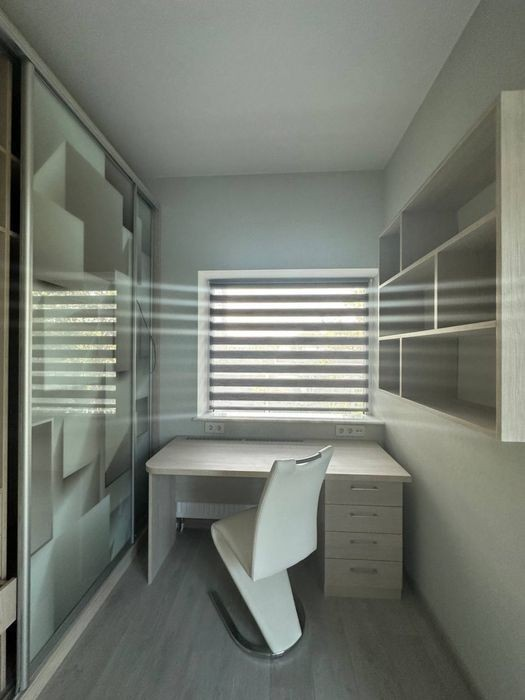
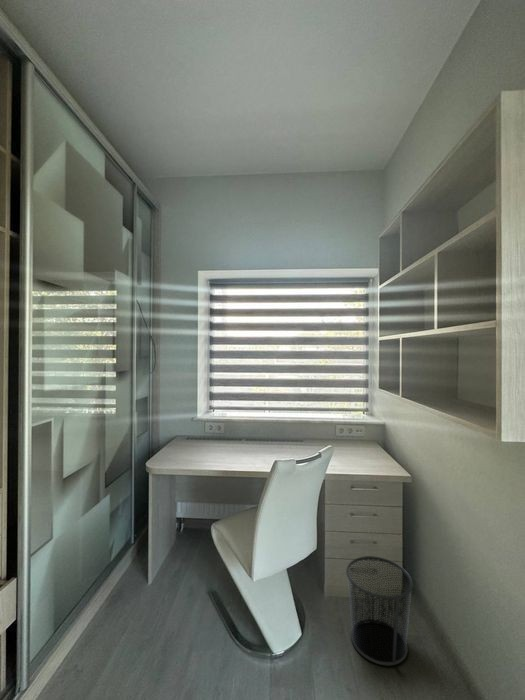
+ waste bin (378, 608)
